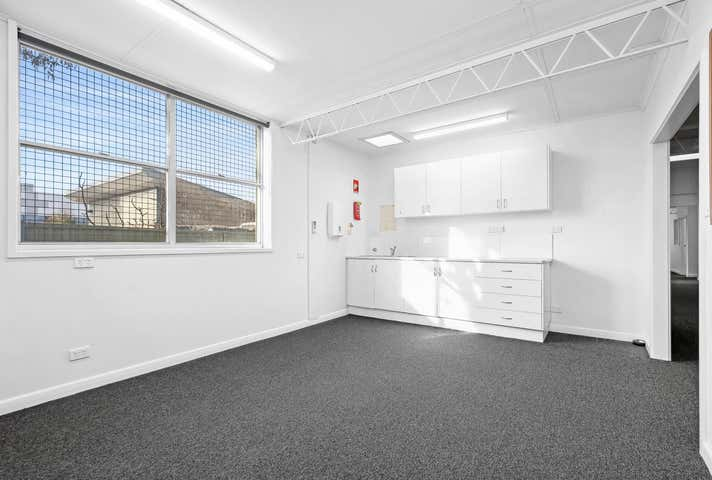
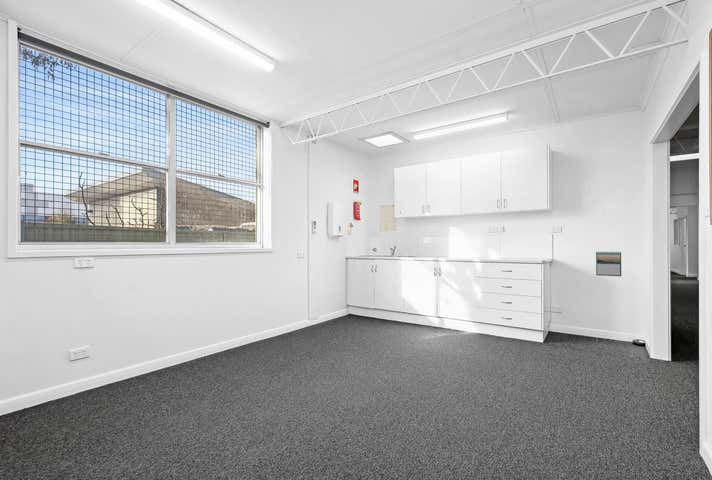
+ calendar (608, 263)
